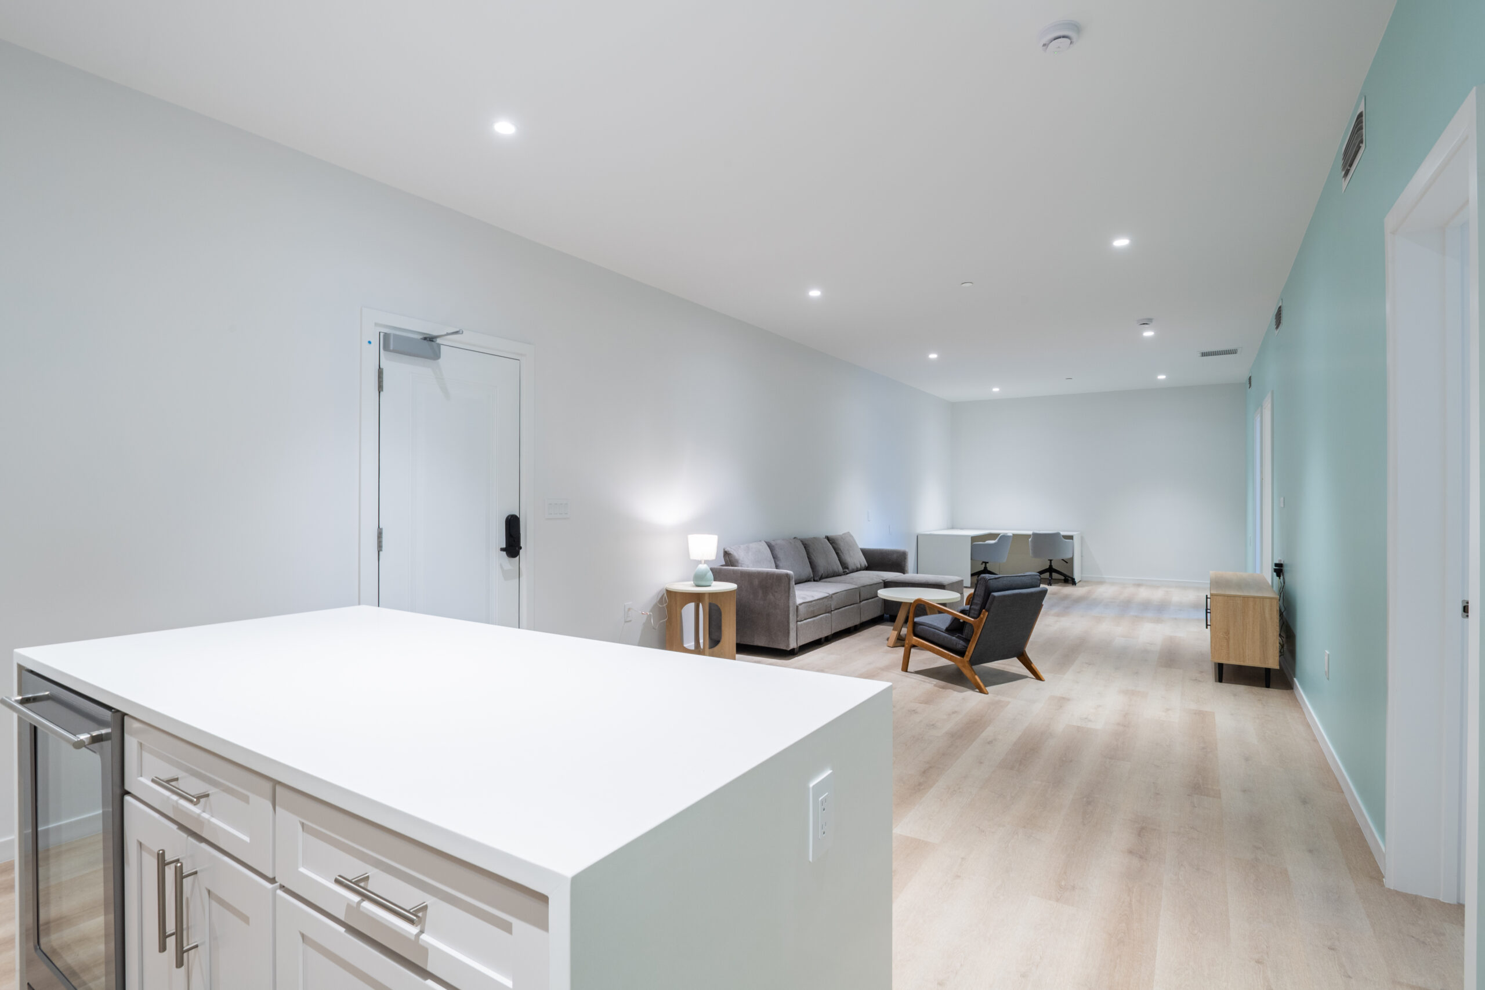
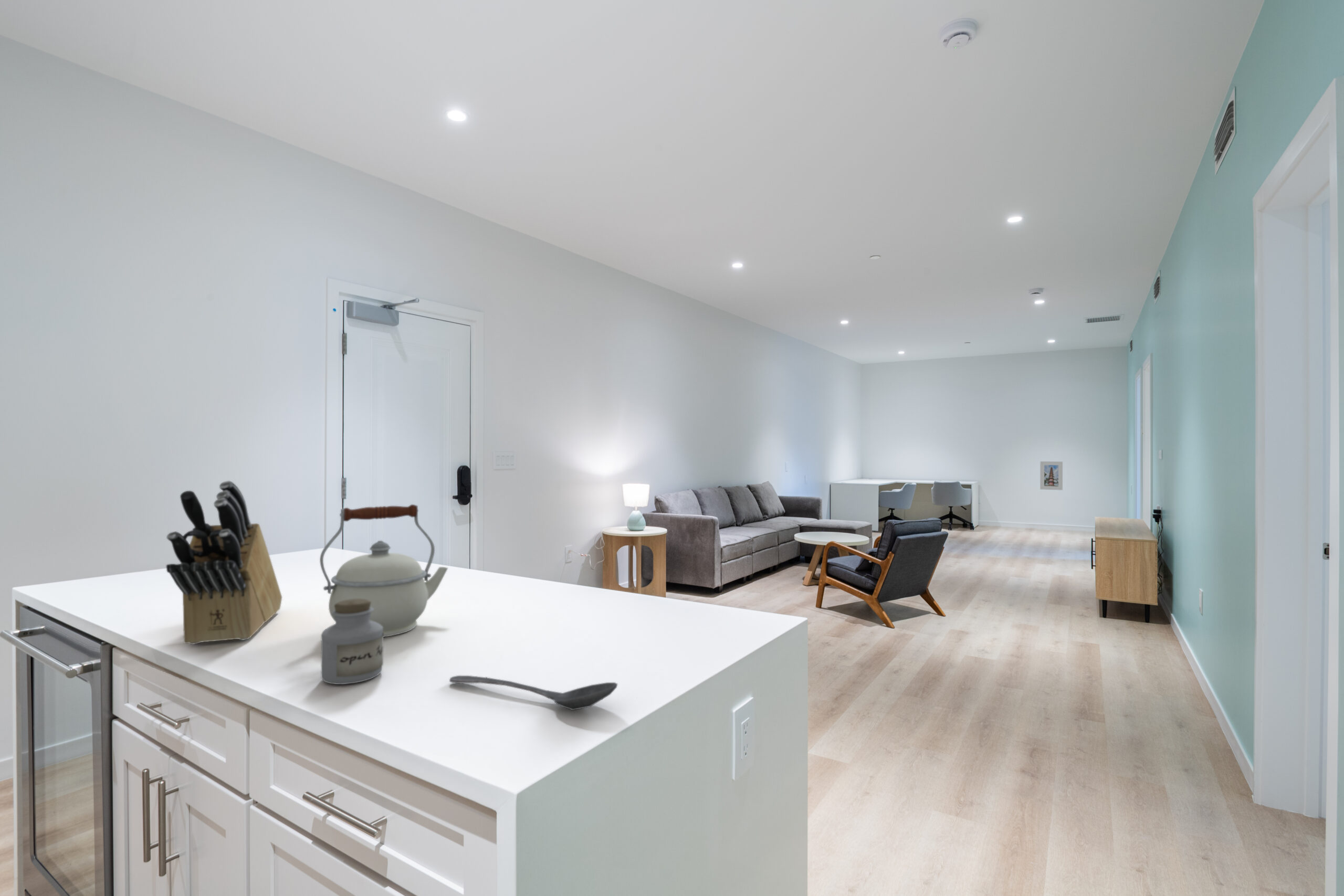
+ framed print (1051, 476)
+ knife block (230, 555)
+ stirrer (527, 685)
+ jar (353, 638)
+ kettle (388, 566)
